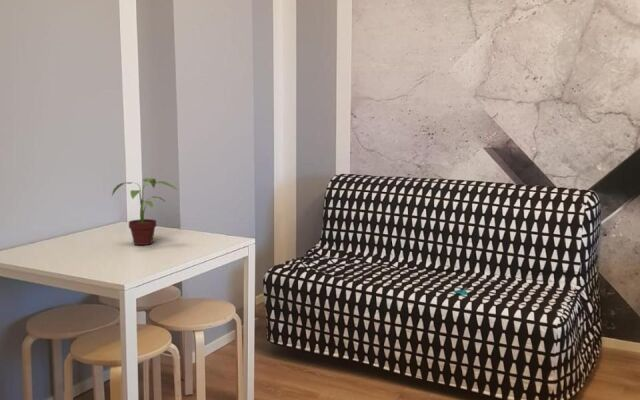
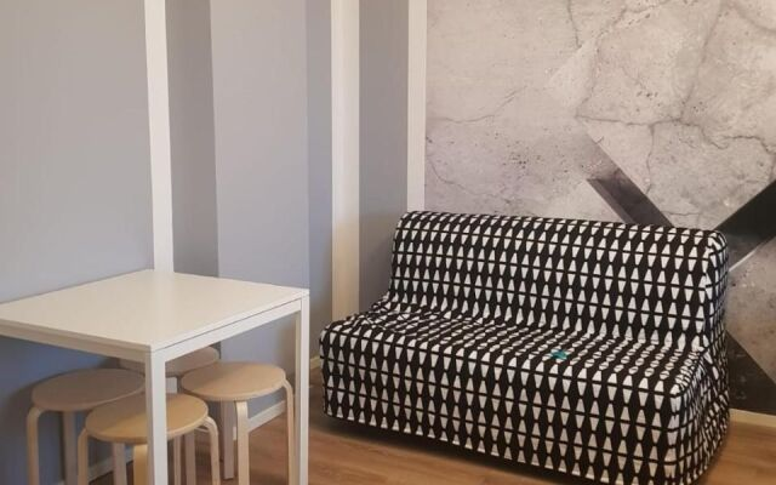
- potted plant (144, 210)
